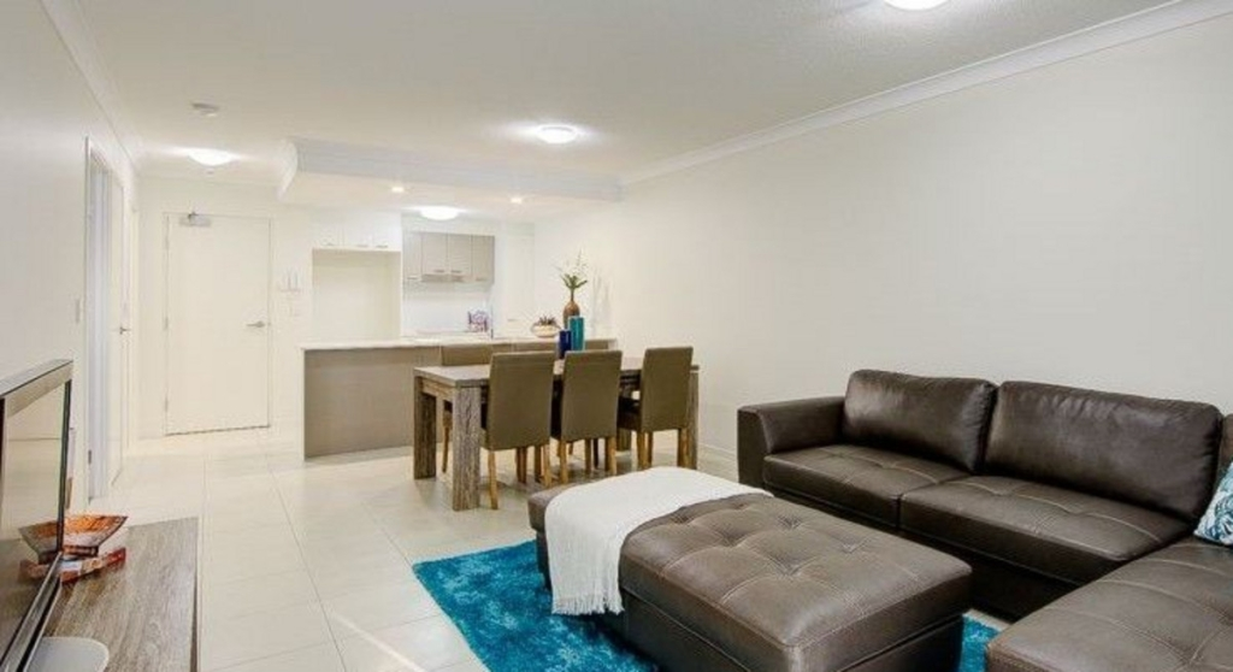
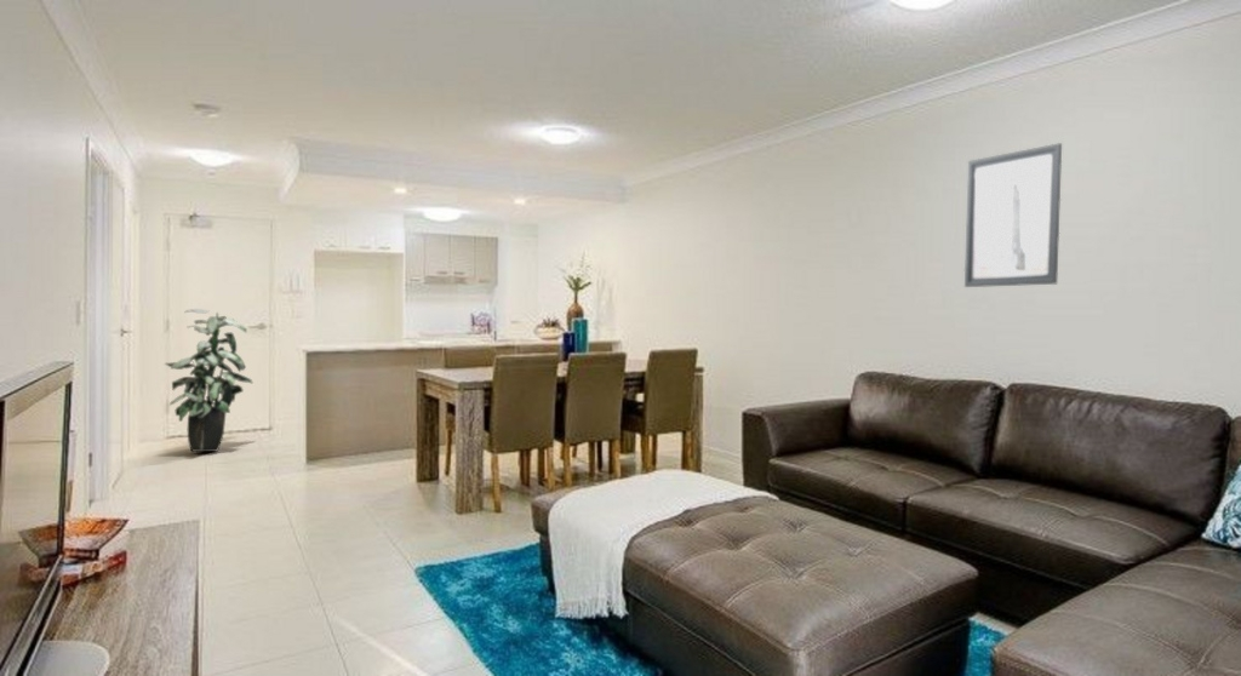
+ wall art (1010, 219)
+ indoor plant (206, 379)
